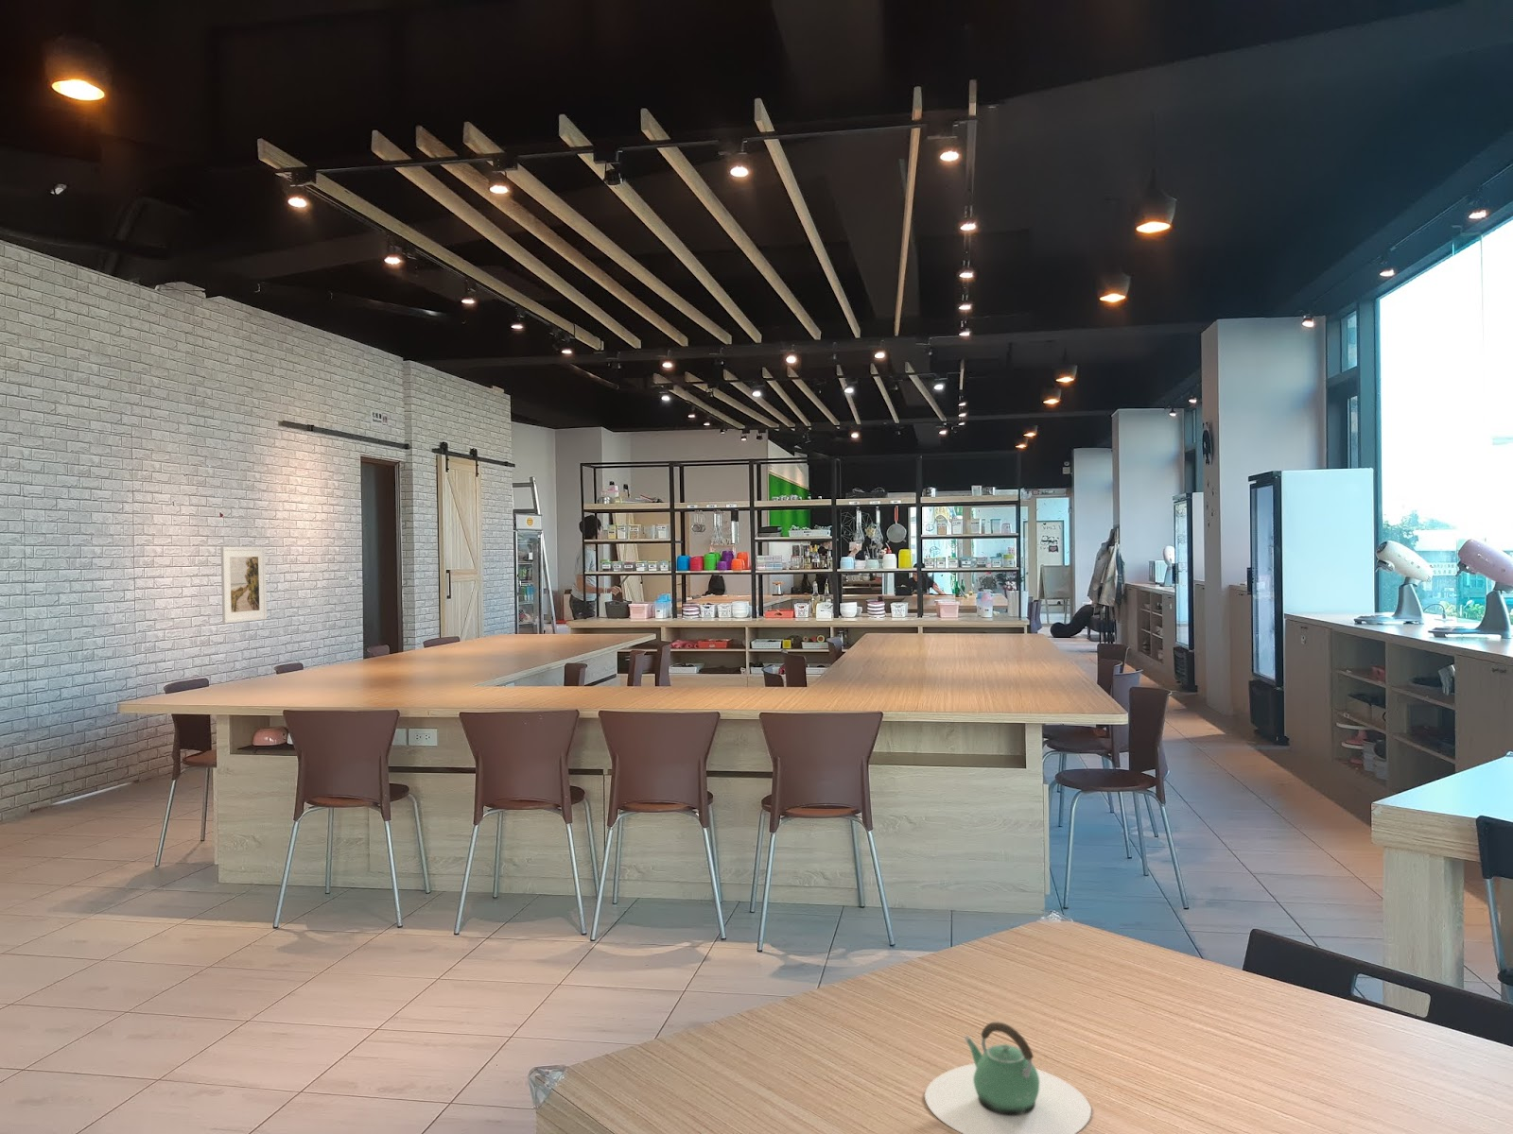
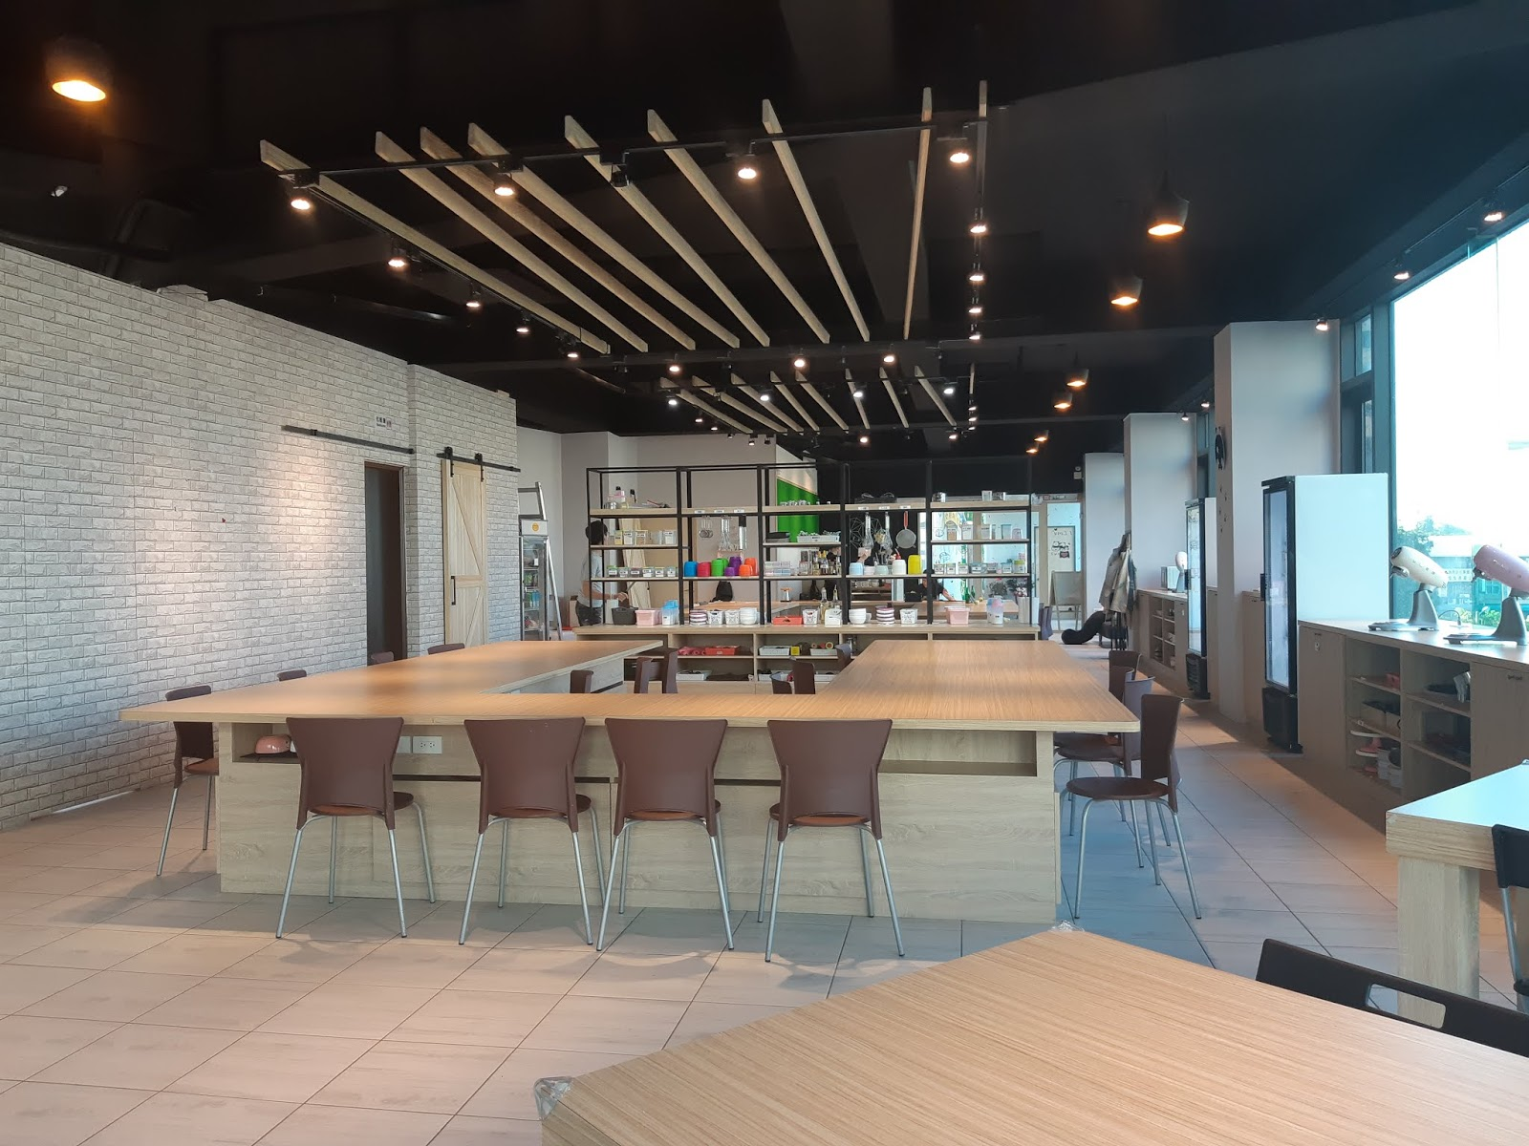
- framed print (244, 584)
- teapot (1005, 1063)
